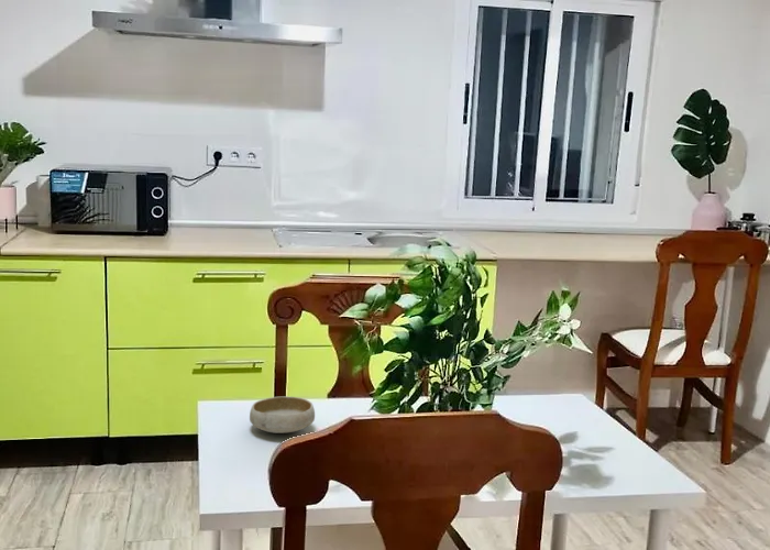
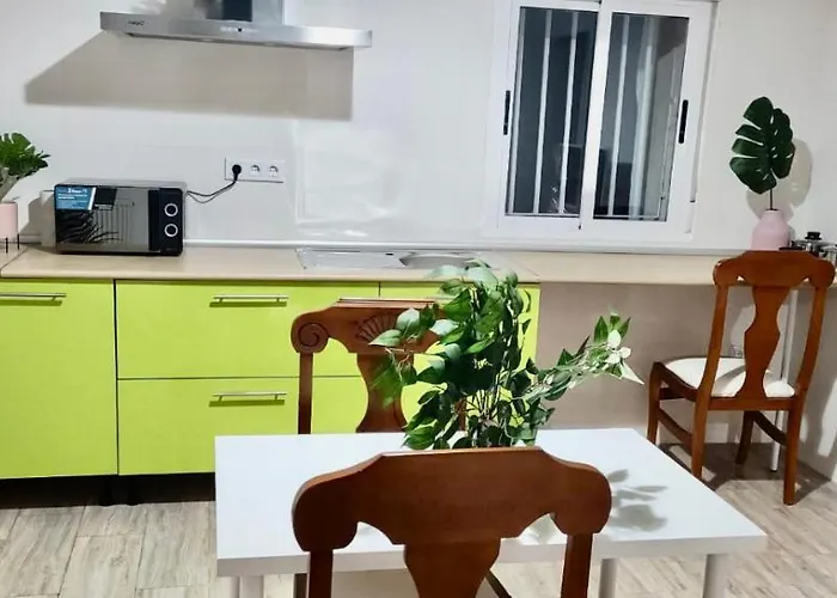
- bowl (282, 416)
